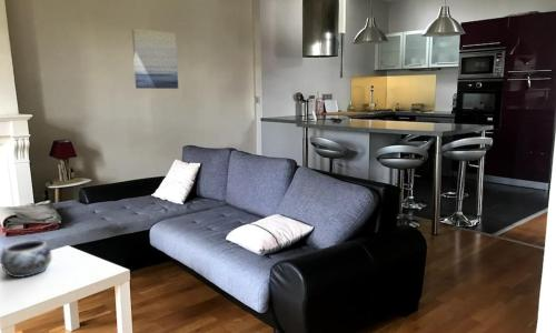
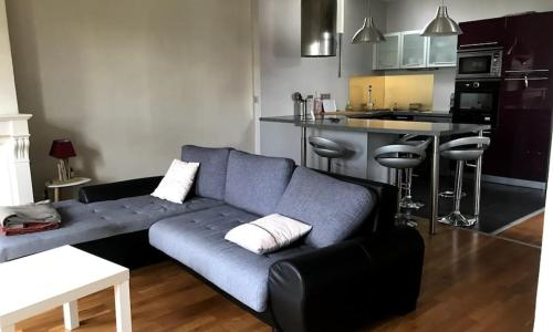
- wall art (156, 60)
- decorative bowl (27, 258)
